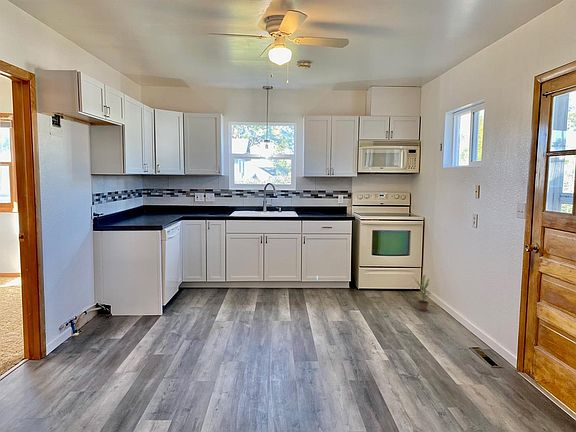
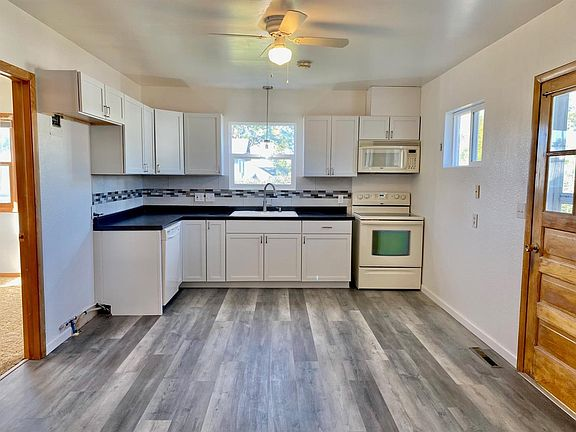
- potted plant (423, 293)
